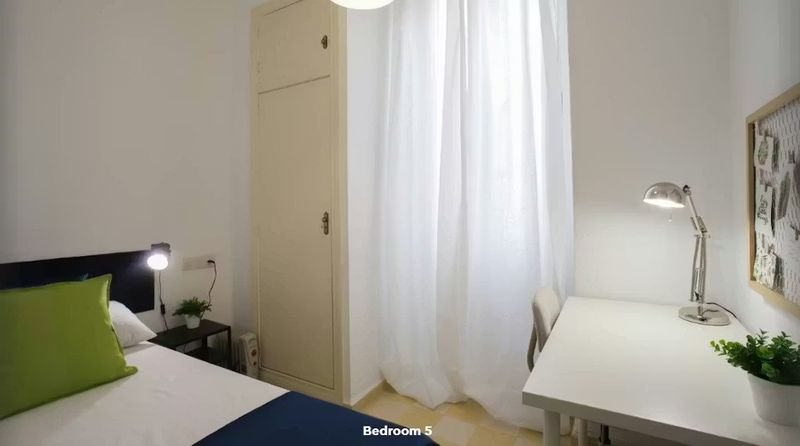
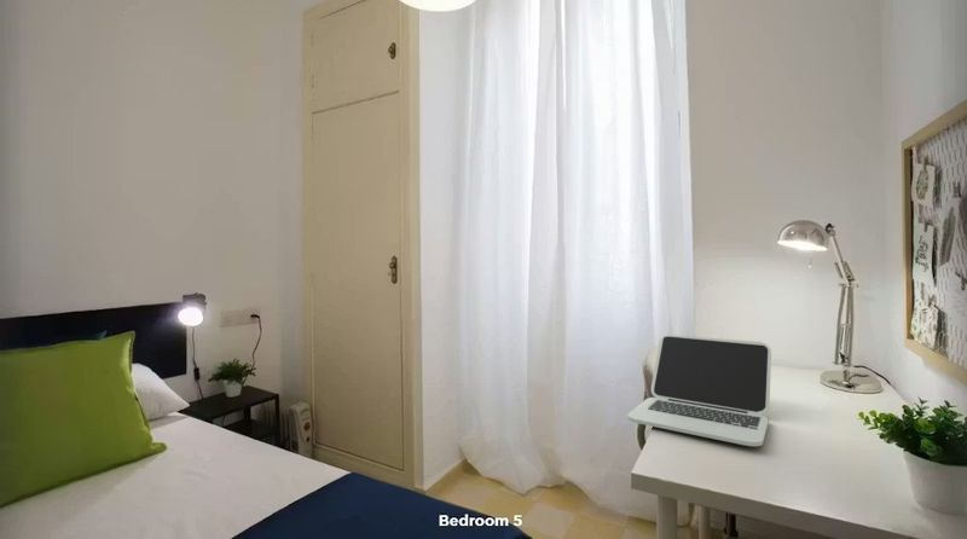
+ laptop (701, 379)
